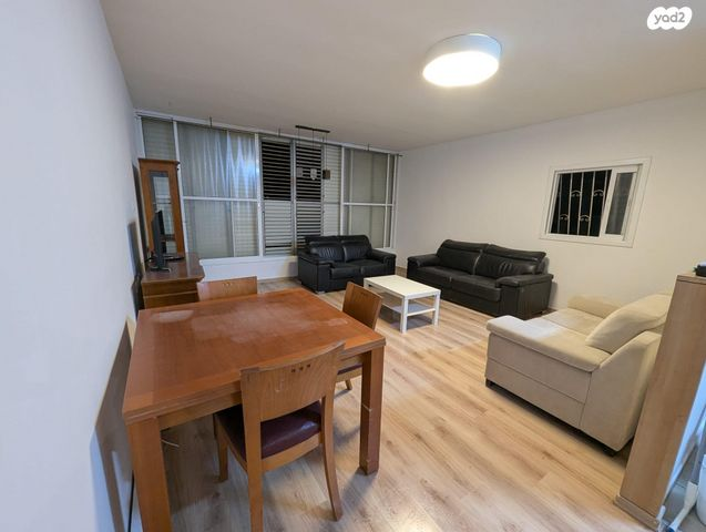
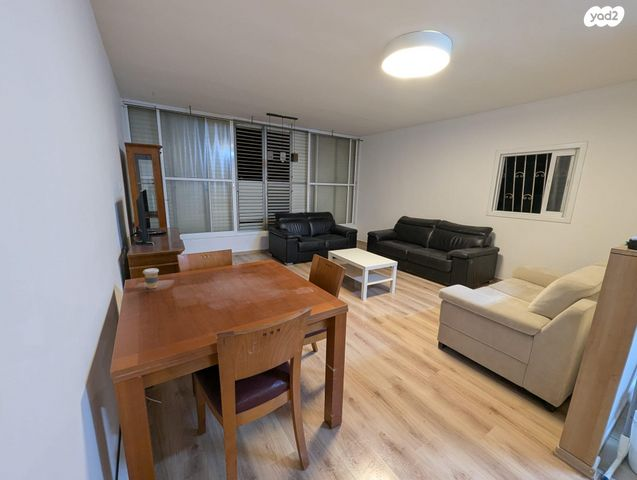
+ coffee cup (151, 278)
